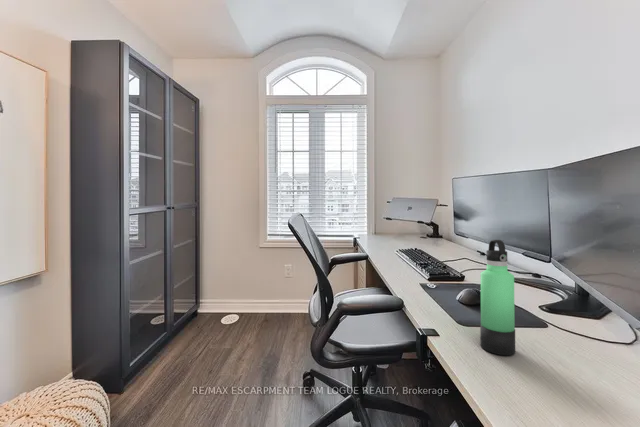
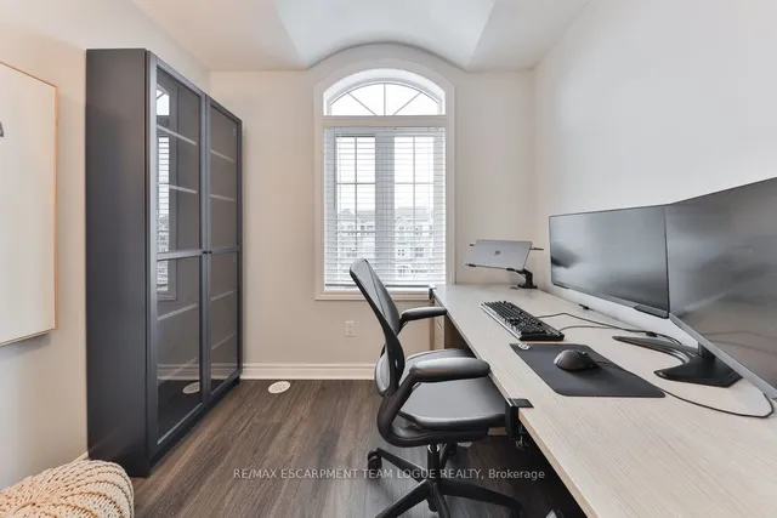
- thermos bottle (497, 293)
